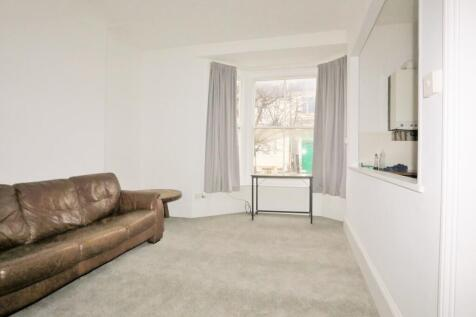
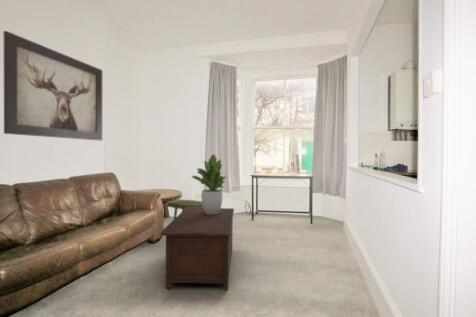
+ cabinet (203, 242)
+ side table (184, 209)
+ potted plant (211, 183)
+ wall art (62, 96)
